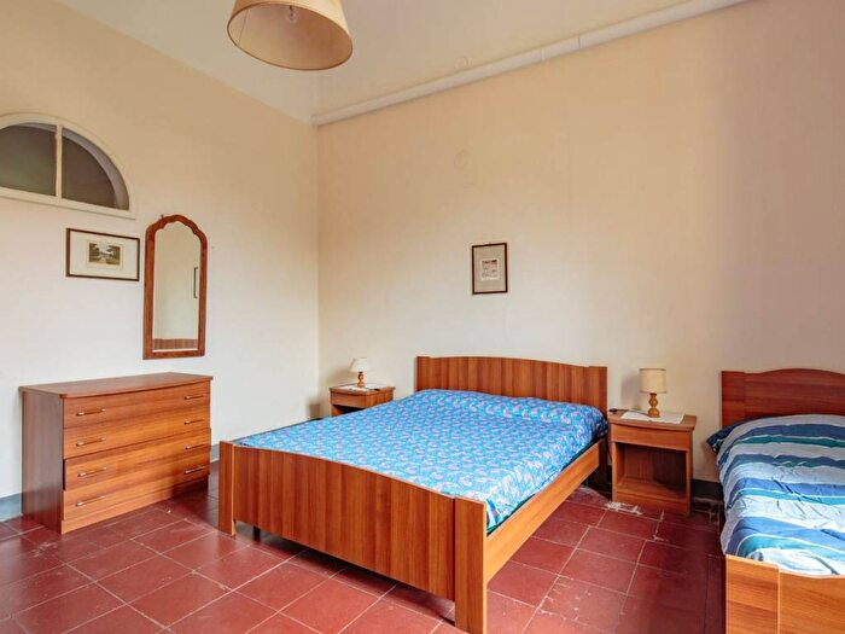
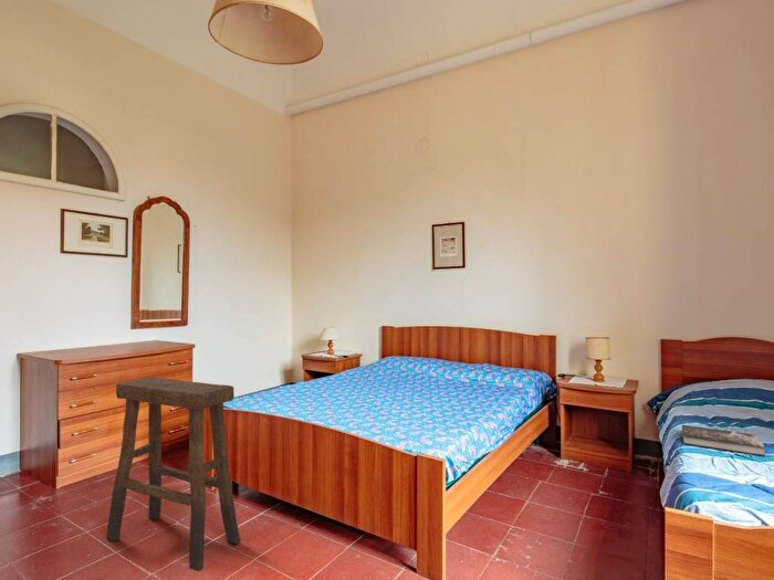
+ stool (169, 467)
+ book (720, 439)
